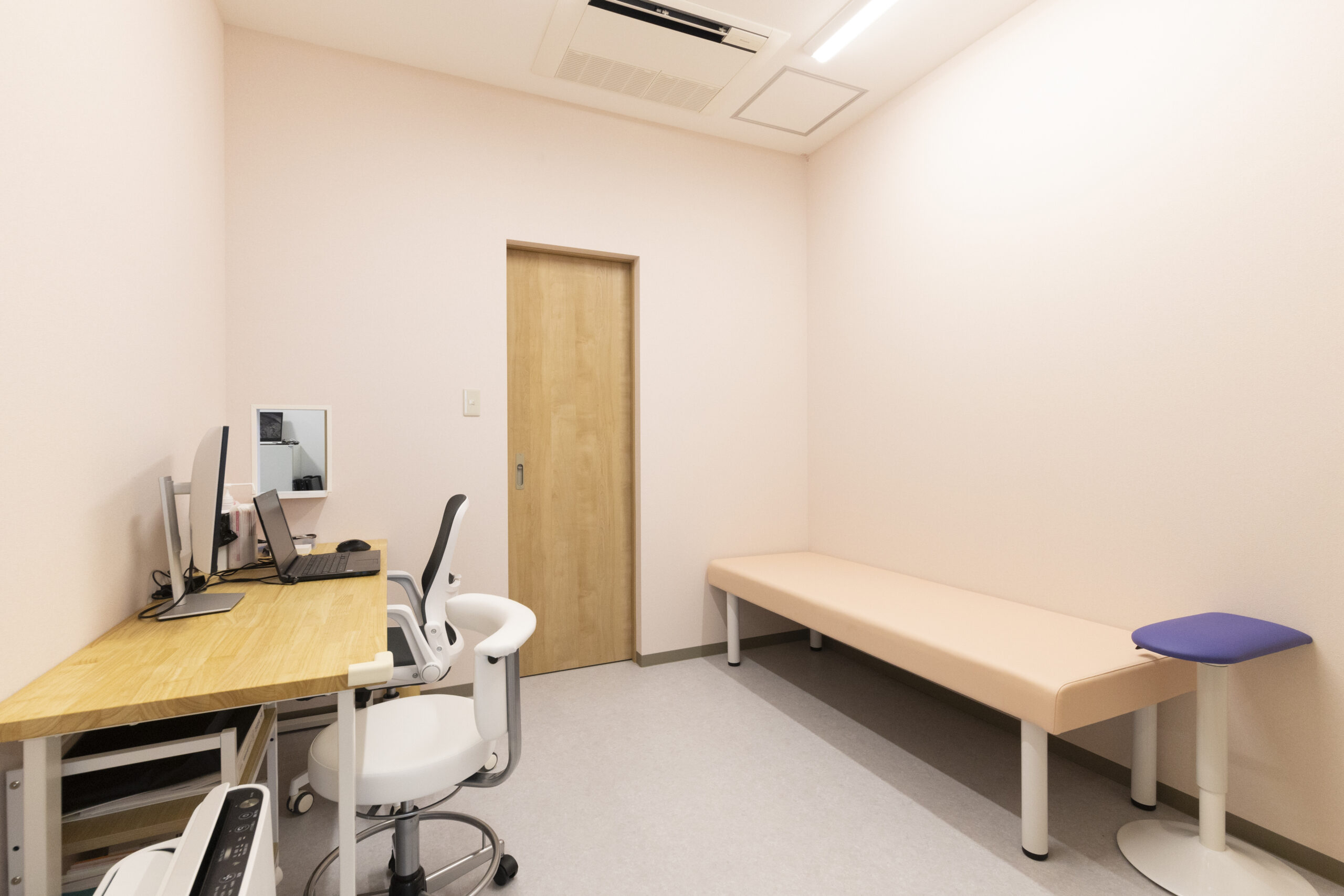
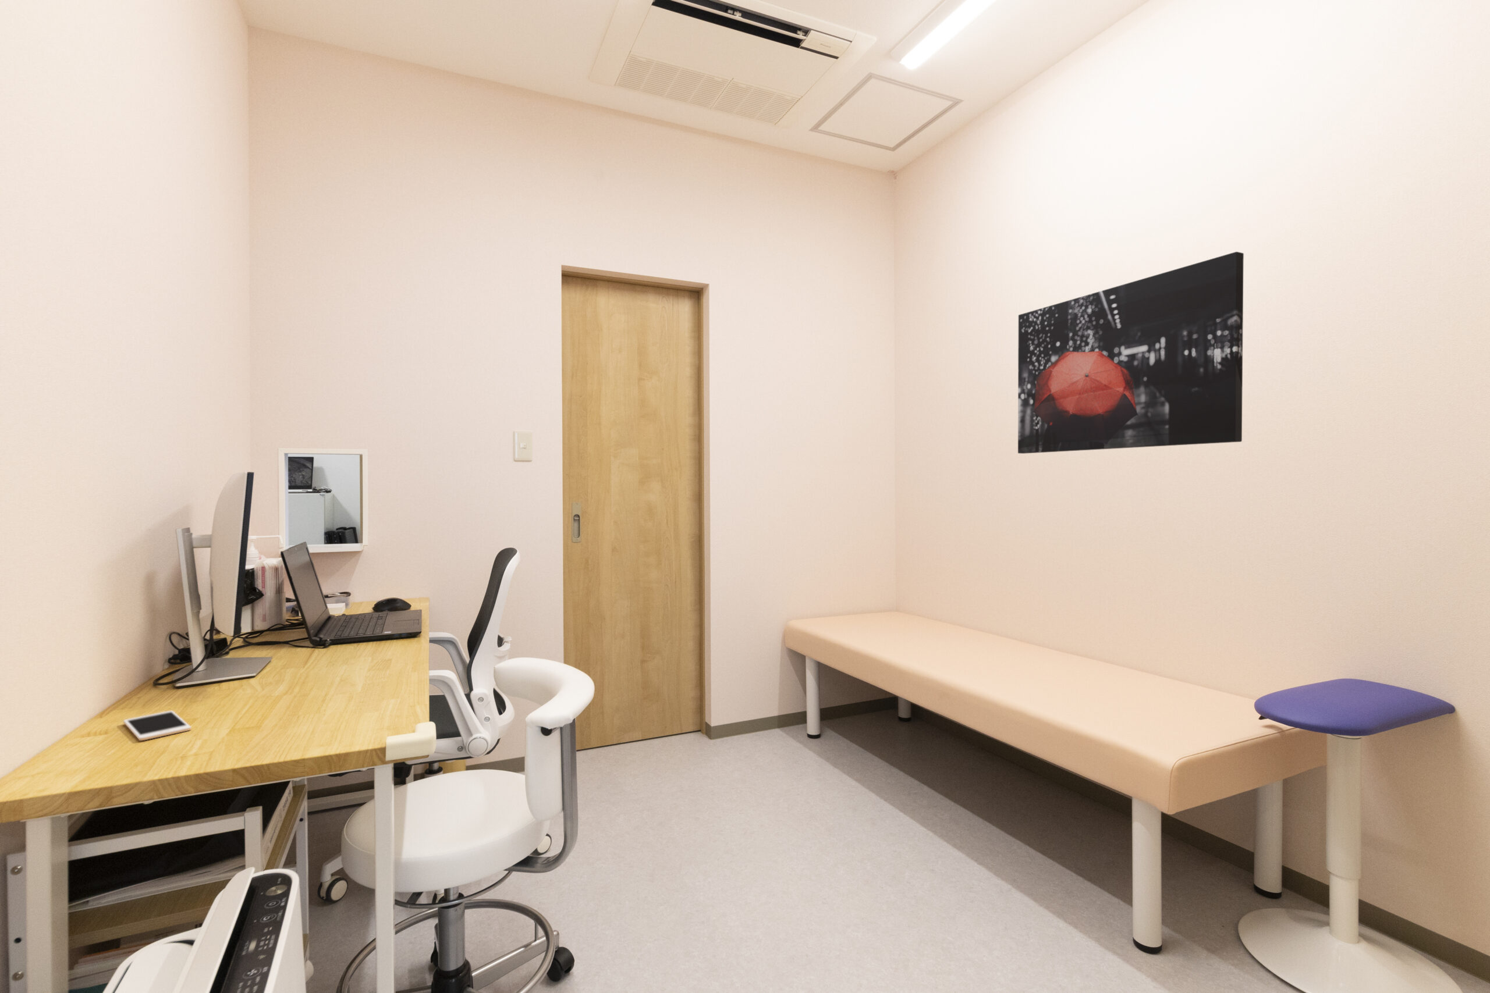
+ cell phone (156, 725)
+ wall art (1113, 368)
